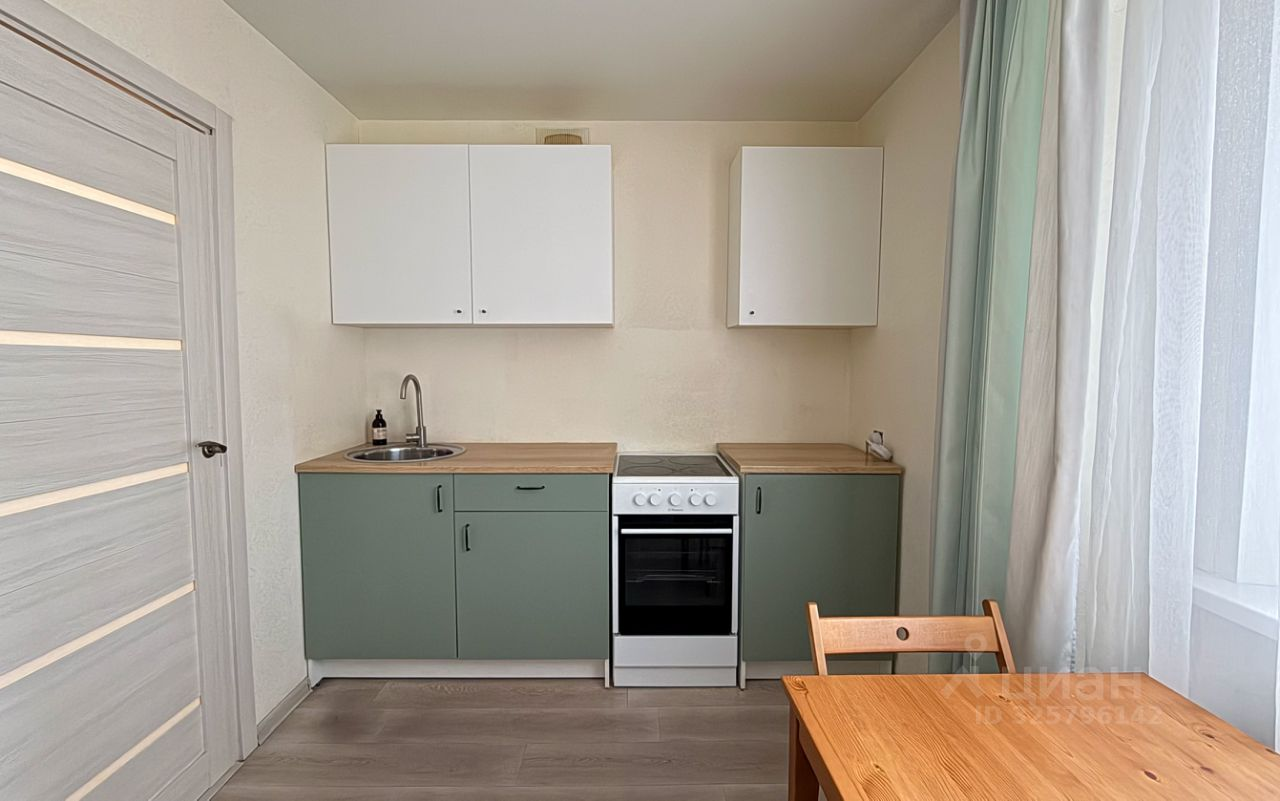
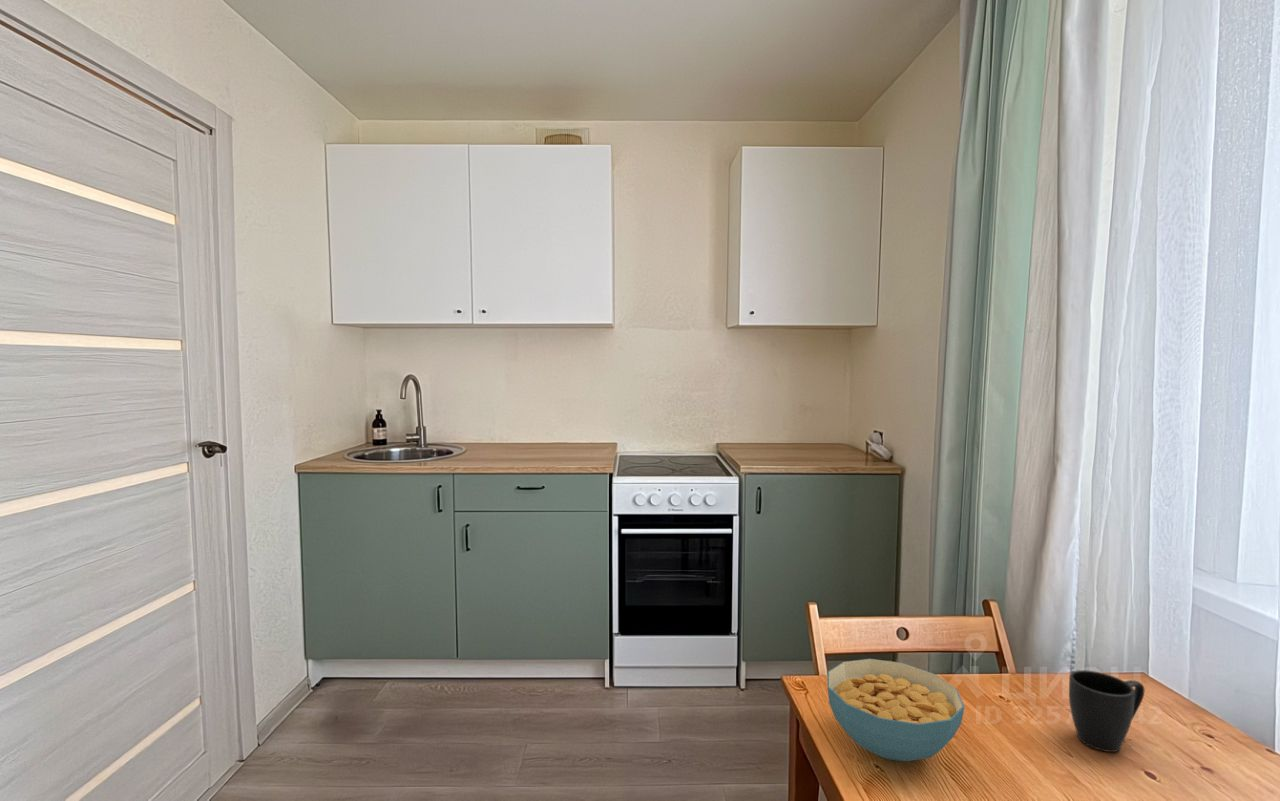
+ cereal bowl (891, 718)
+ mug (1110, 710)
